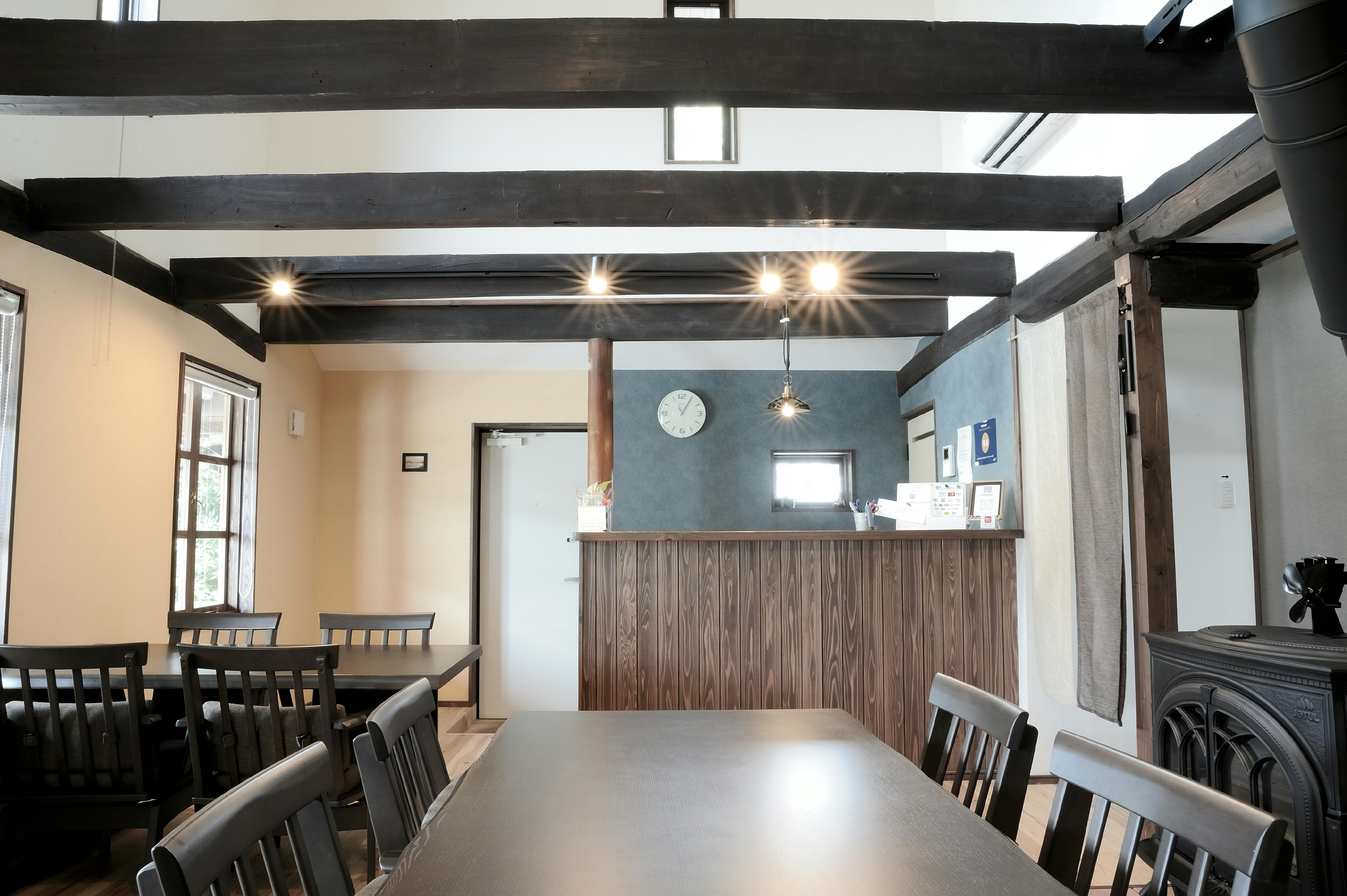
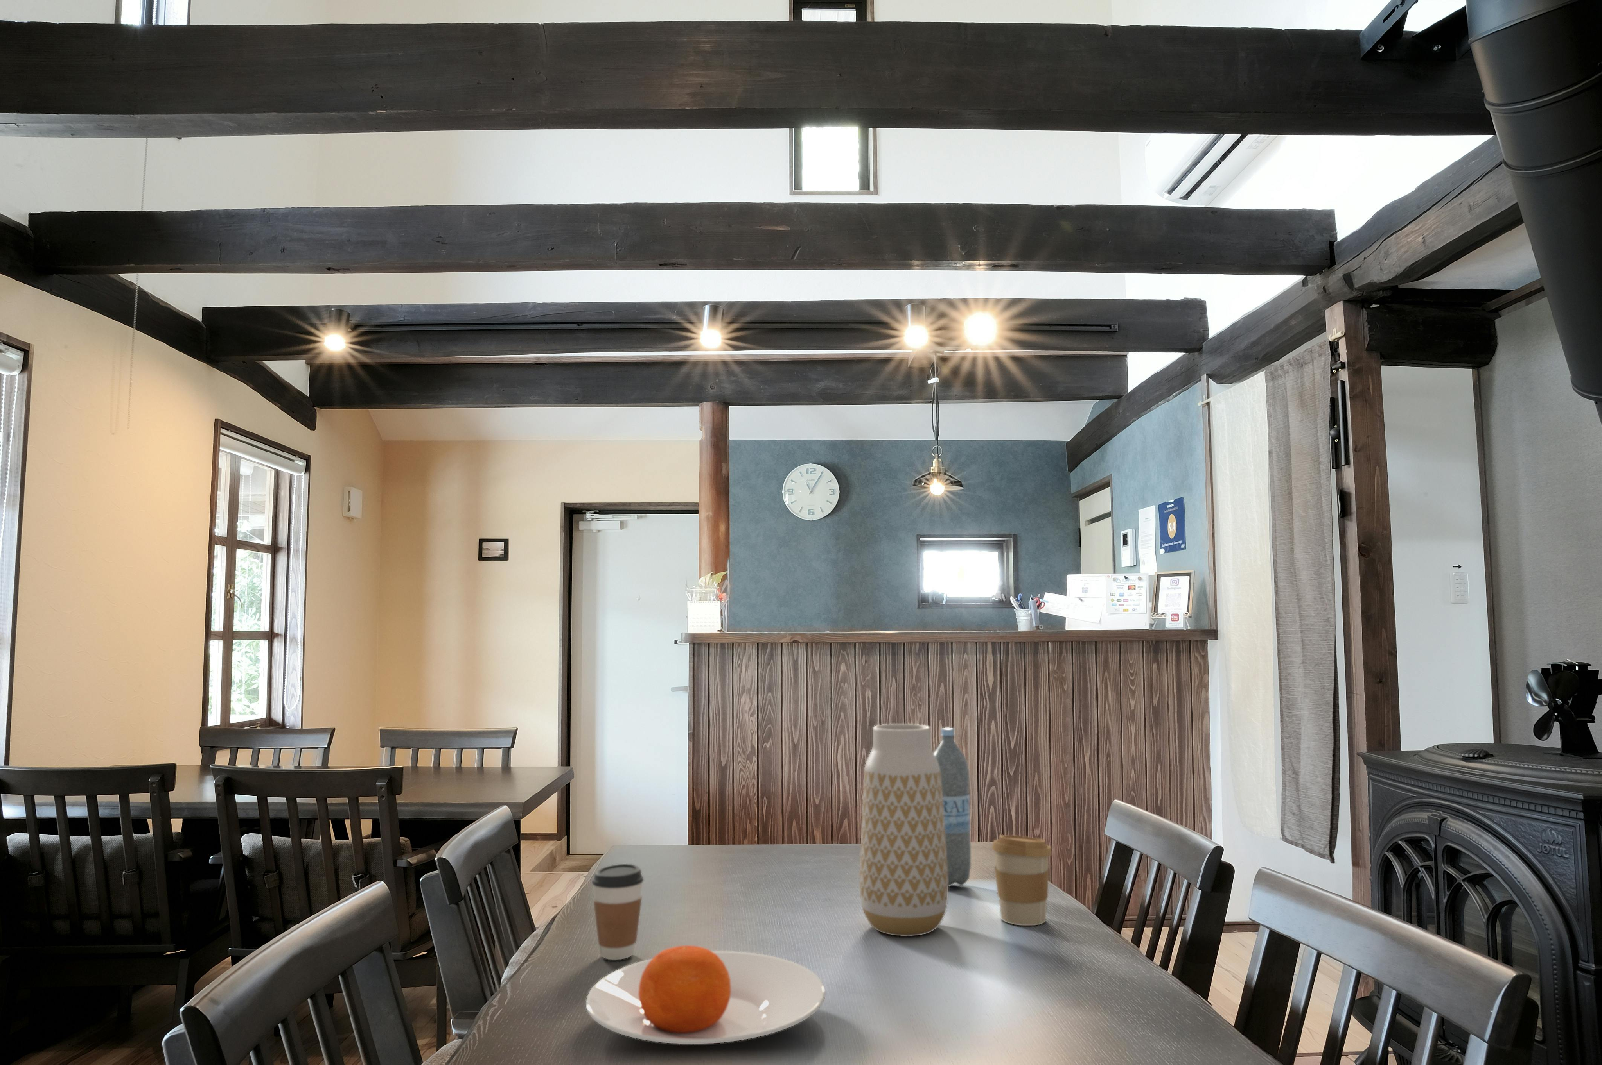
+ coffee cup (617, 912)
+ water bottle (949, 806)
+ vase (903, 826)
+ plate (706, 983)
+ coffee cup (1022, 877)
